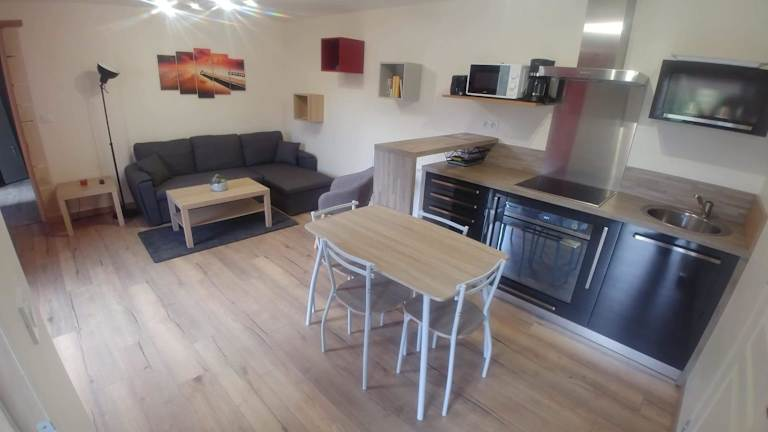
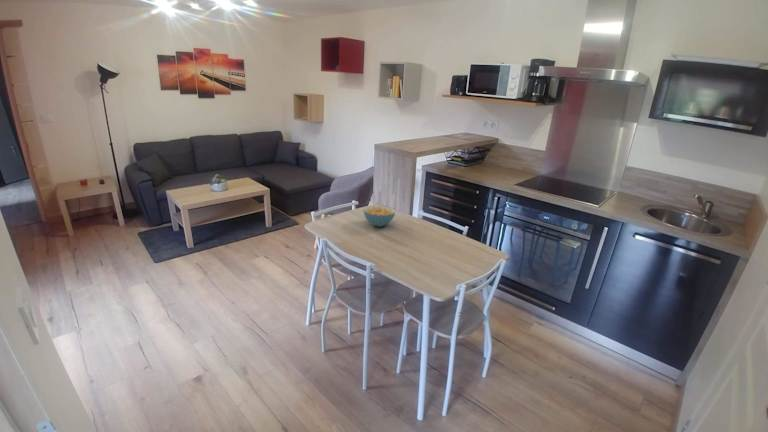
+ cereal bowl (378, 217)
